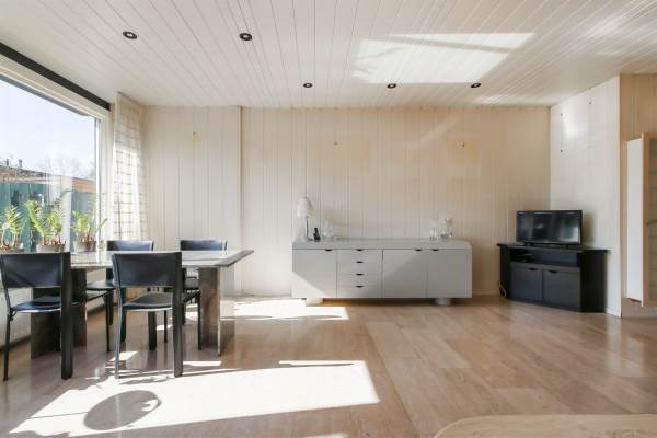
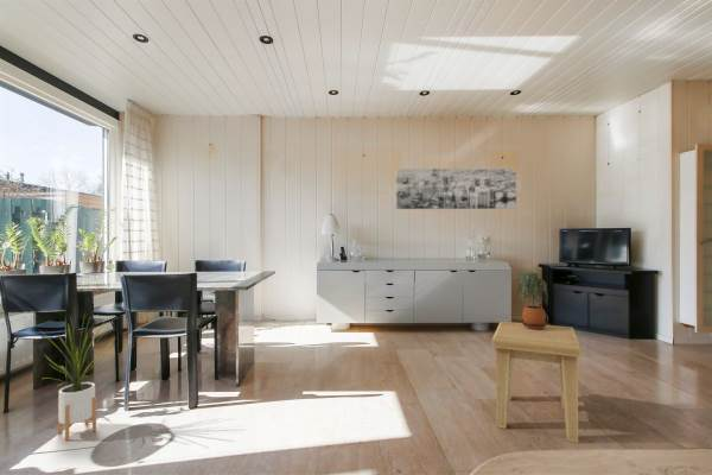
+ house plant (76, 374)
+ side table (535, 361)
+ wall art (456, 189)
+ potted plant (533, 299)
